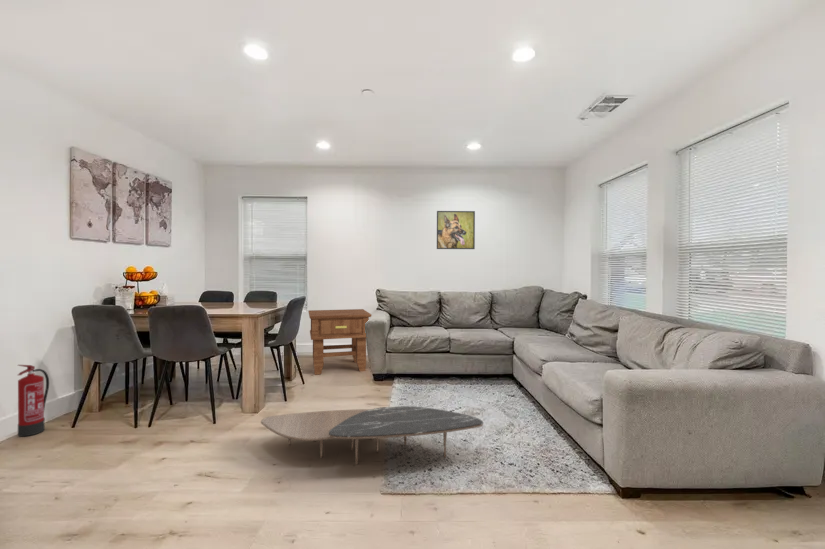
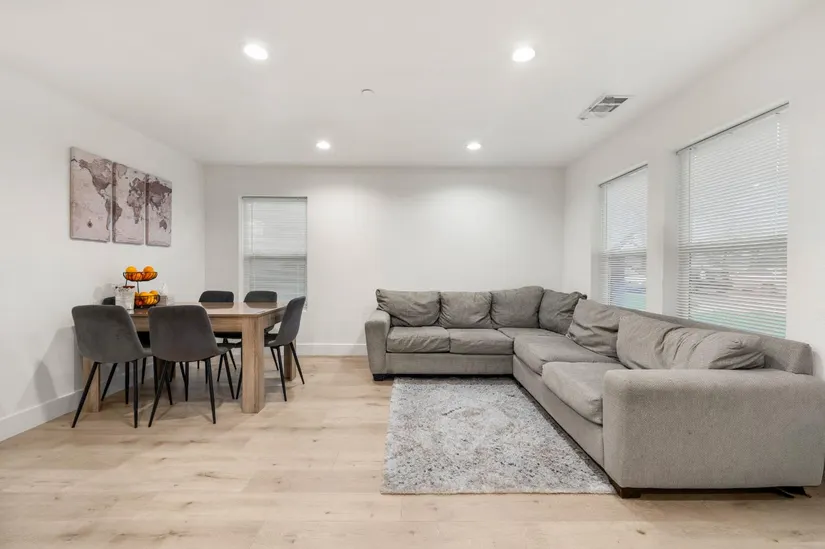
- side table (338, 338)
- fire extinguisher (34, 396)
- coffee table (368, 433)
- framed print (455, 230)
